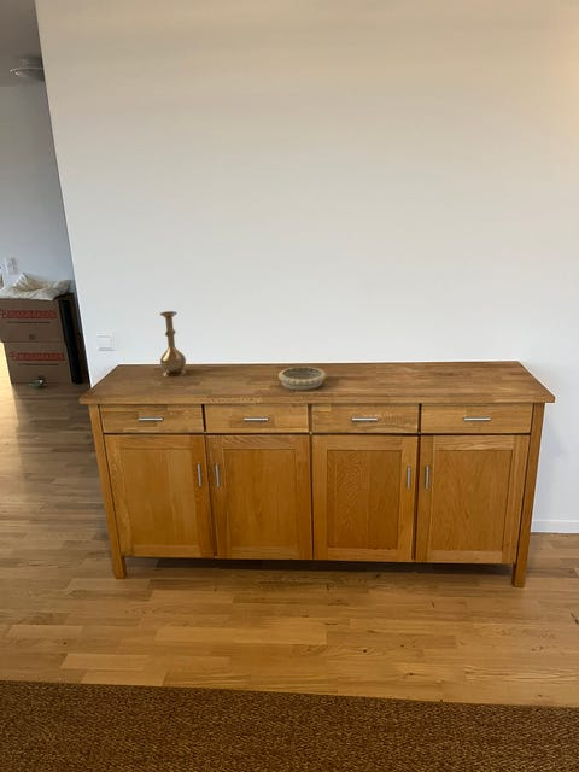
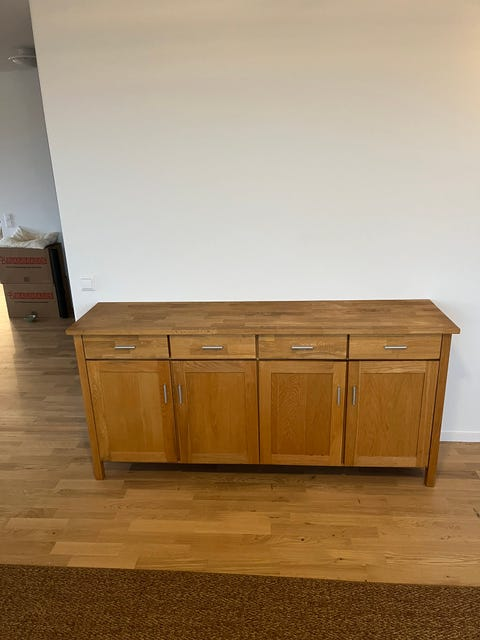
- vase (171, 343)
- decorative bowl (302, 378)
